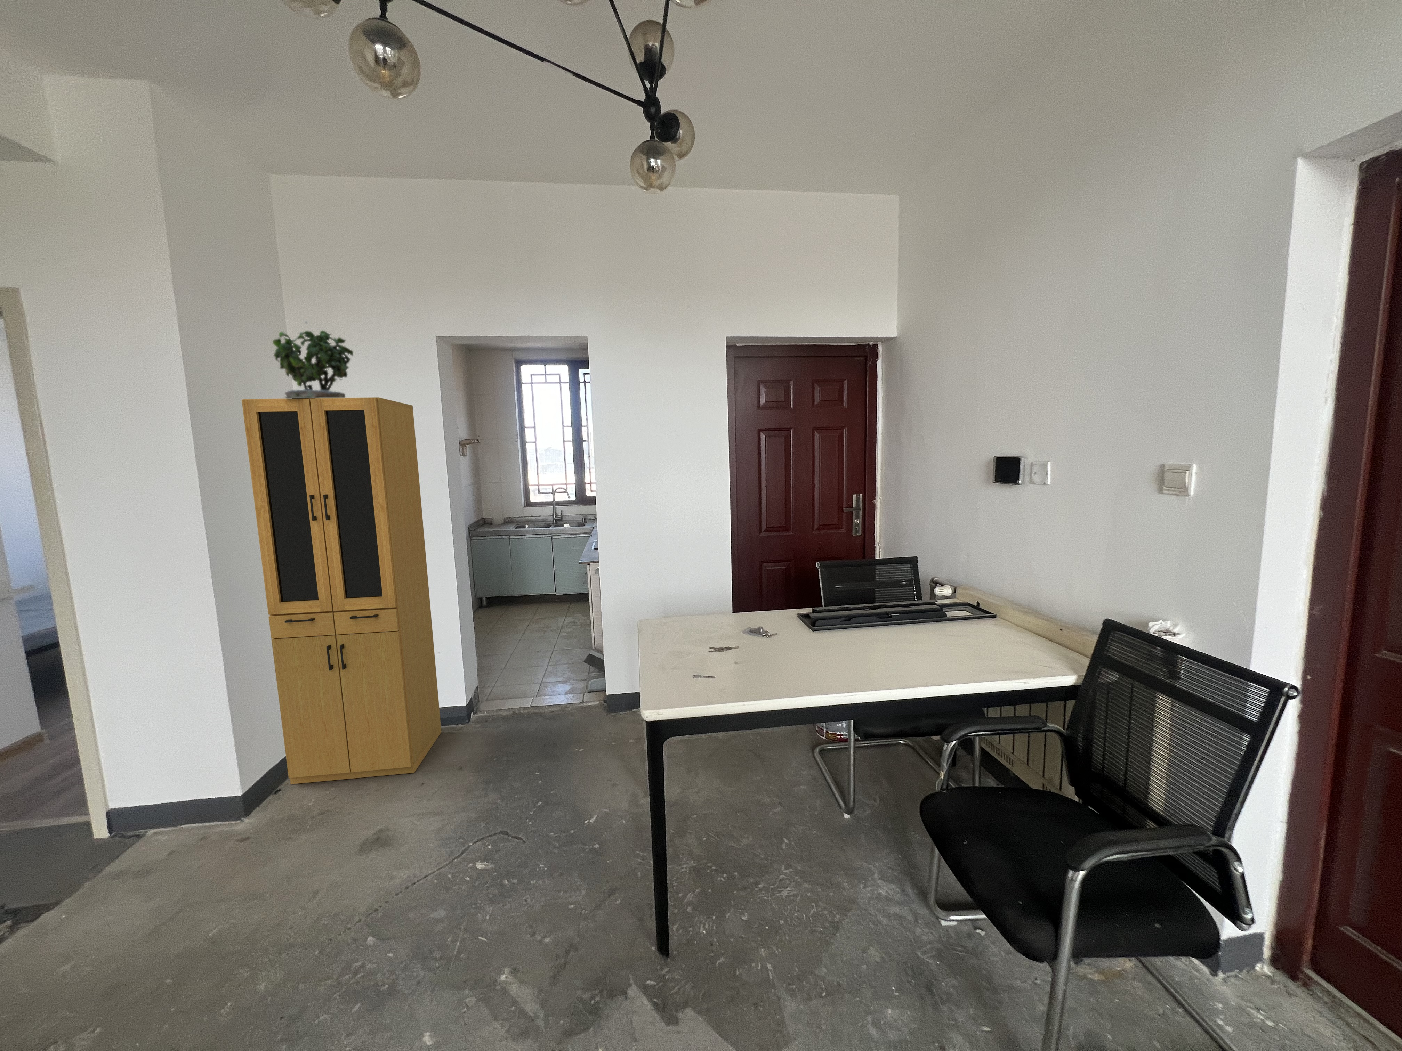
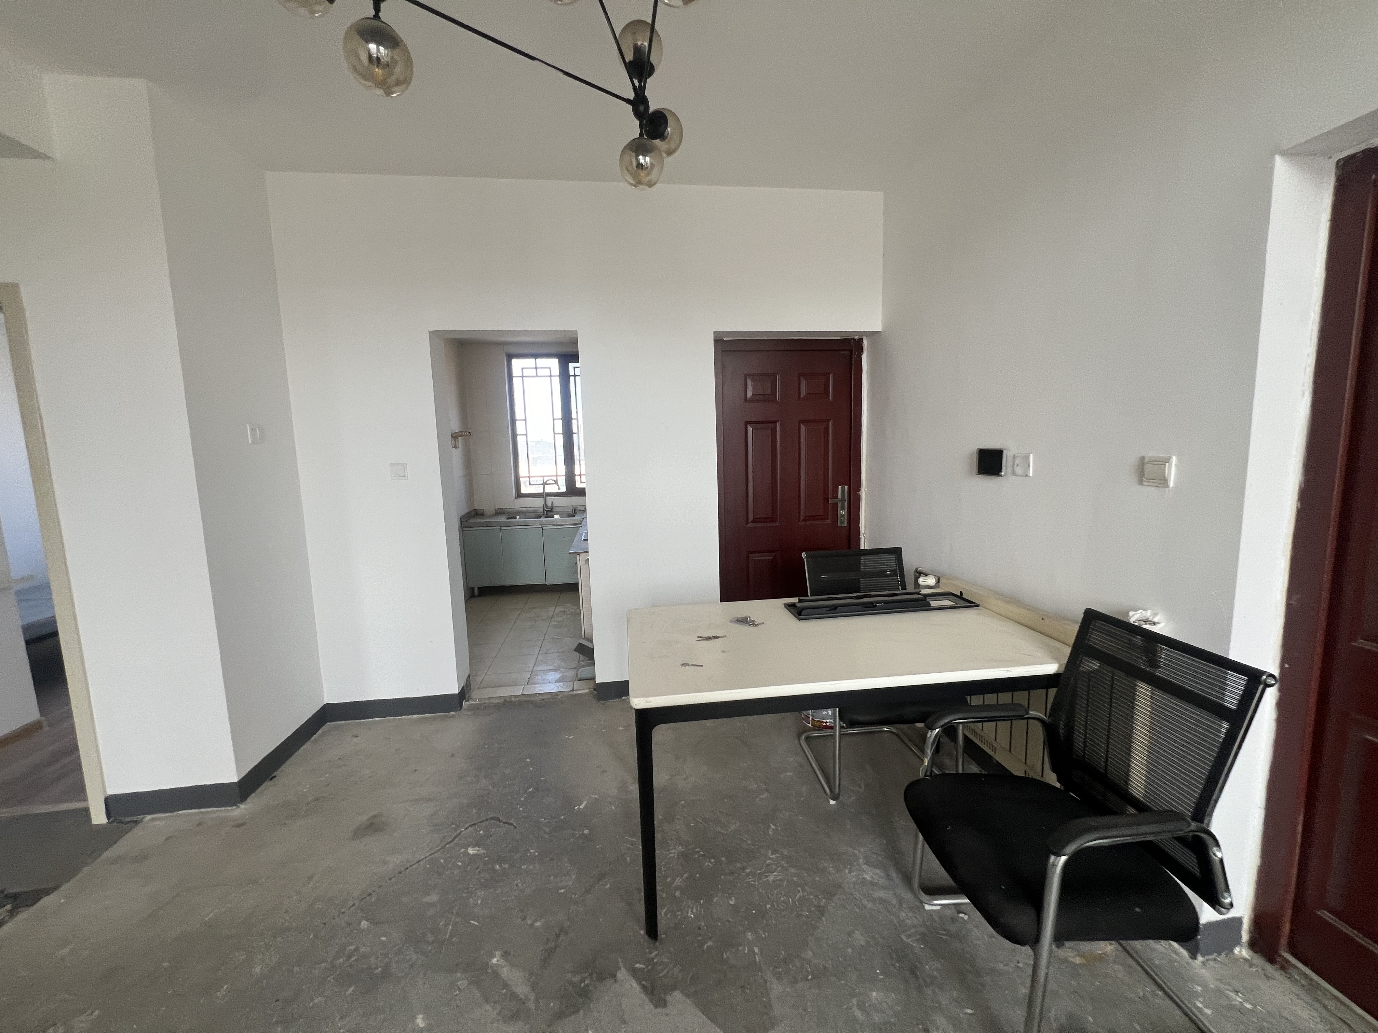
- cabinet (352, 587)
- potted plant (315, 362)
